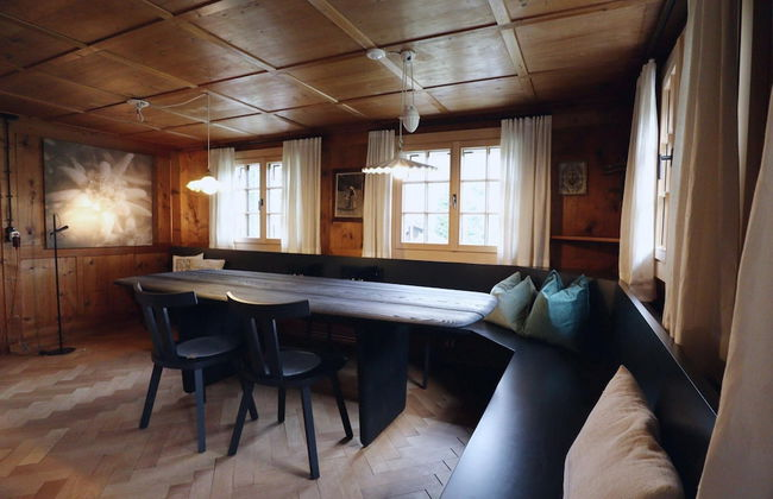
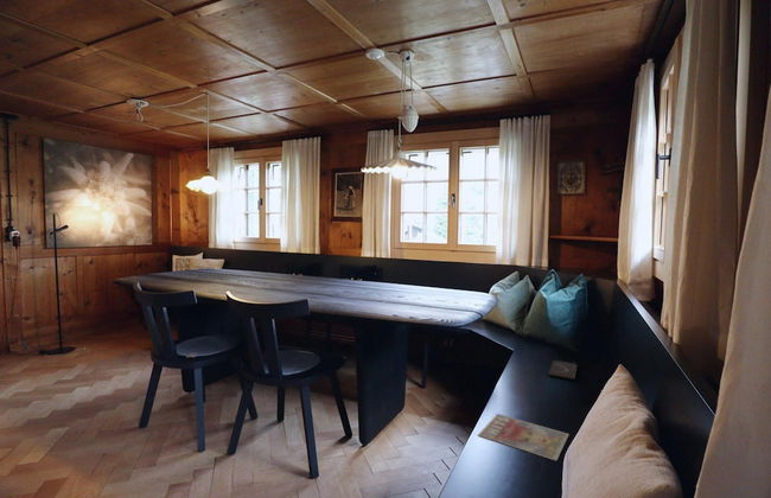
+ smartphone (562, 369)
+ magazine (523, 434)
